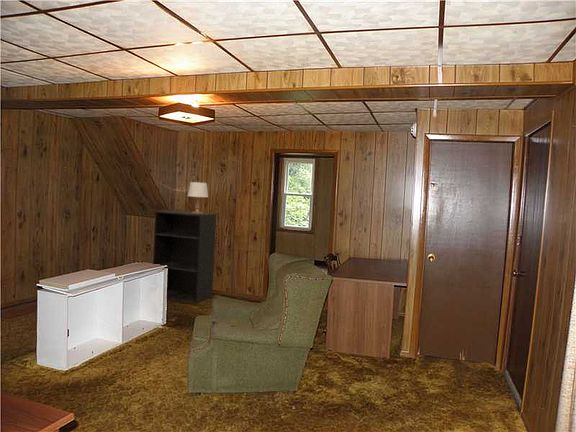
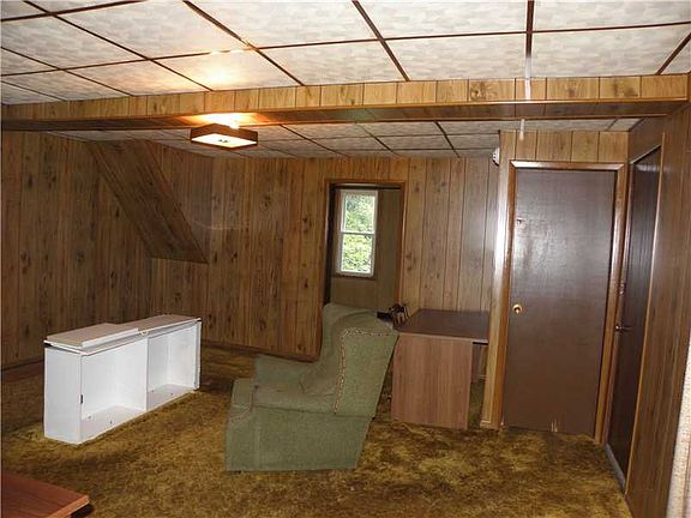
- bookshelf (184, 254)
- table lamp (197, 197)
